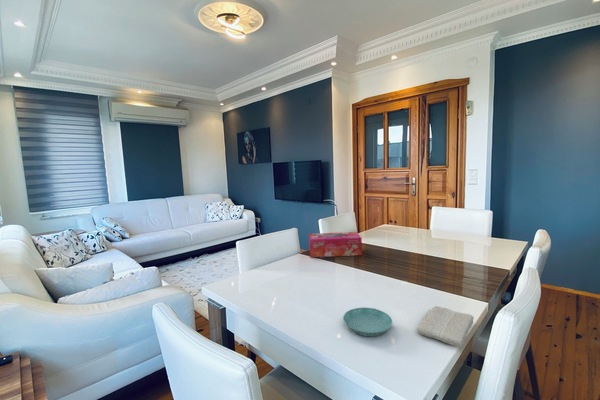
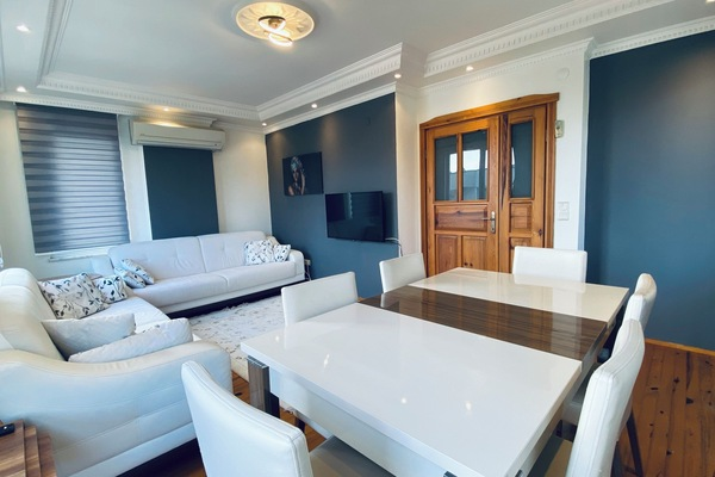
- saucer (367, 322)
- tissue box (334, 244)
- washcloth (446, 323)
